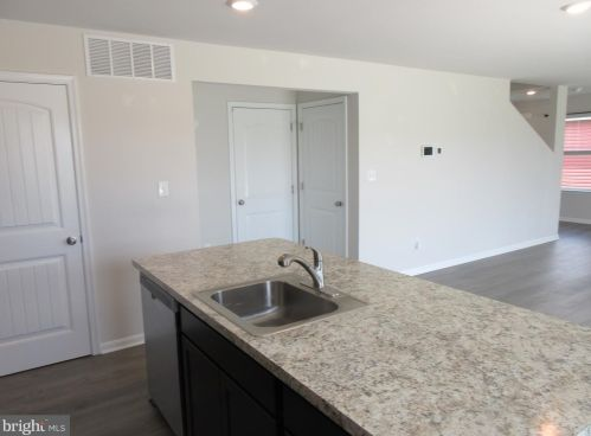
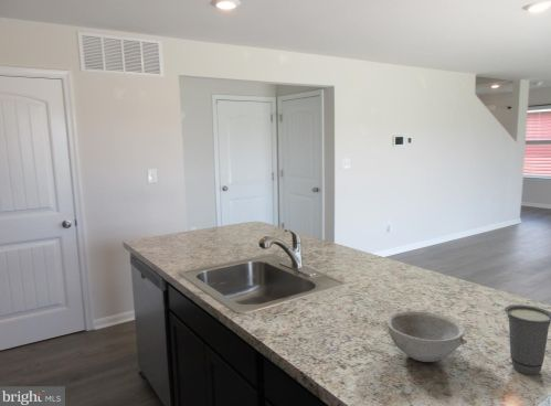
+ cup (527, 341)
+ bowl (423, 340)
